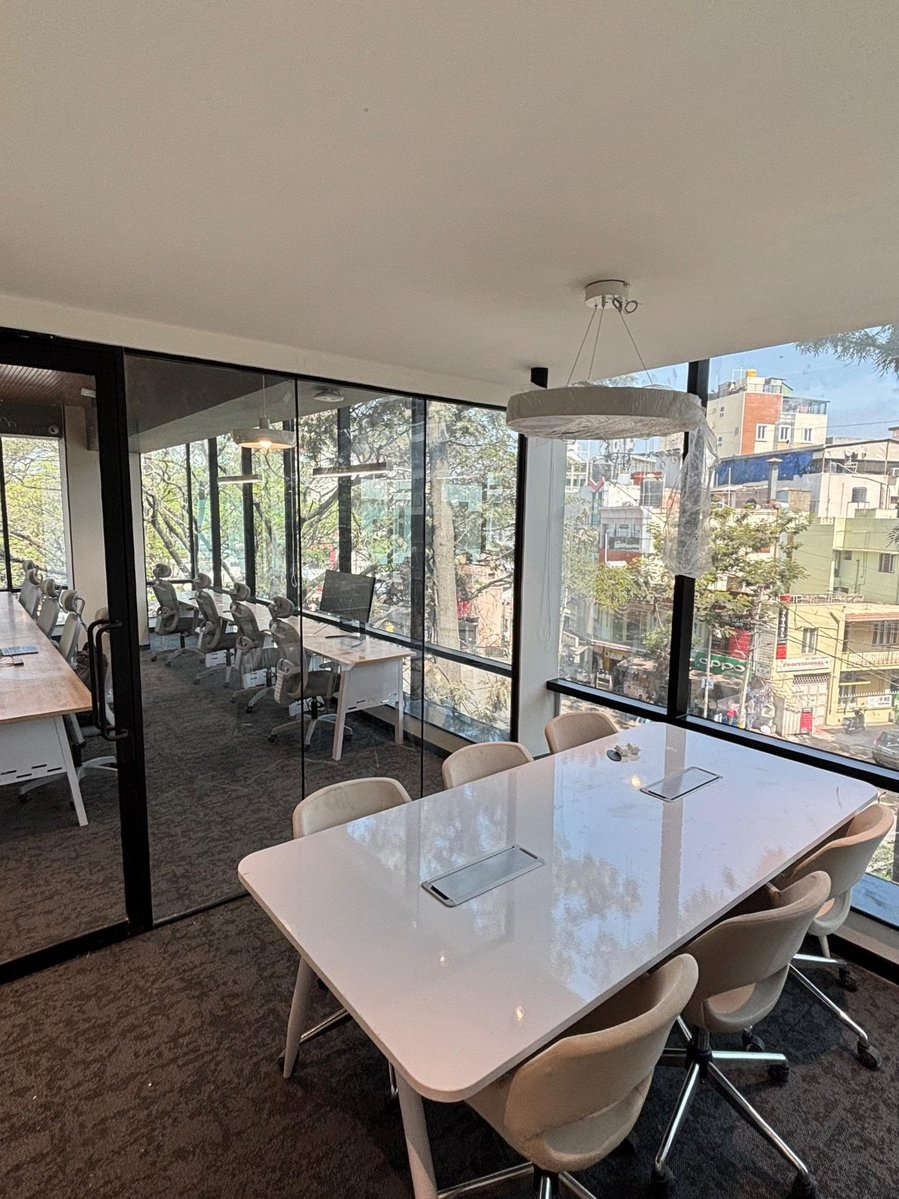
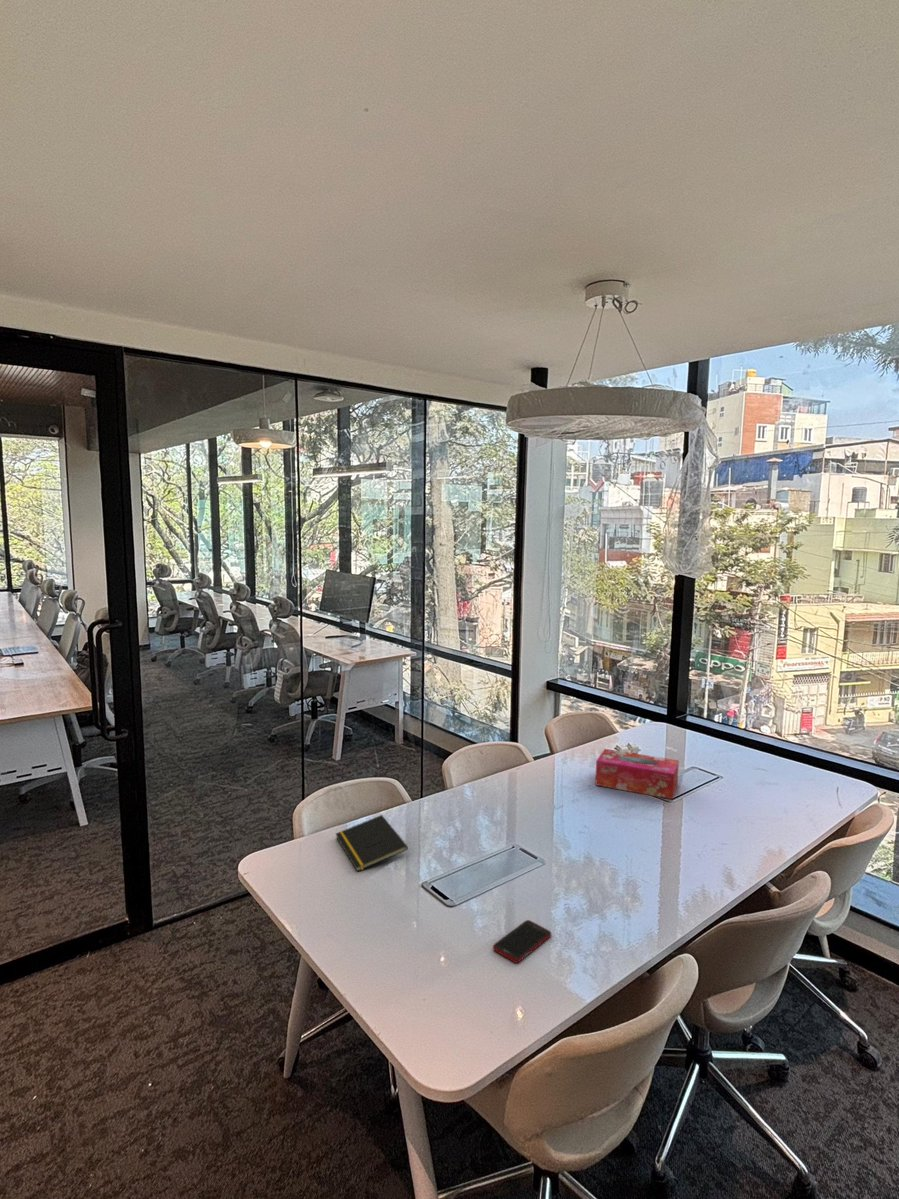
+ tissue box (637, 772)
+ notepad (370, 841)
+ cell phone (522, 940)
